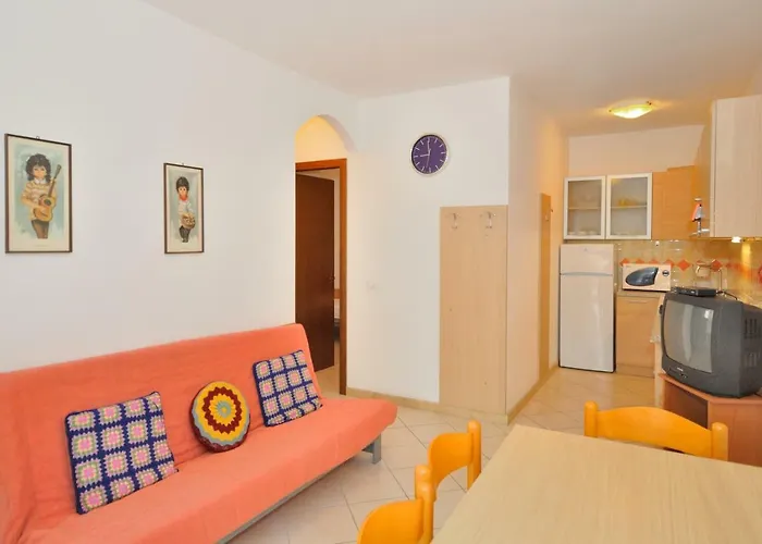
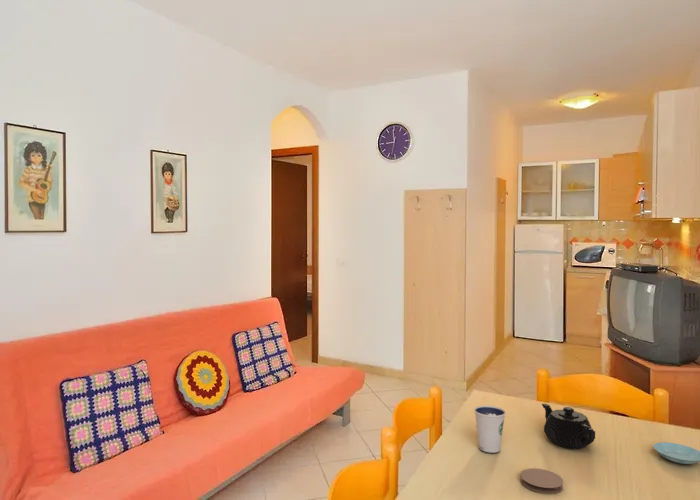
+ coaster (541, 480)
+ dixie cup (489, 429)
+ teapot (566, 424)
+ saucer (678, 454)
